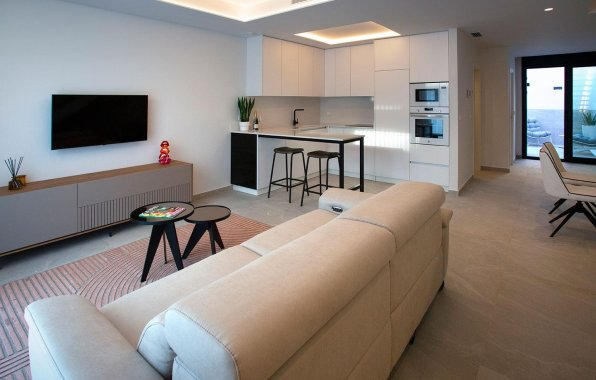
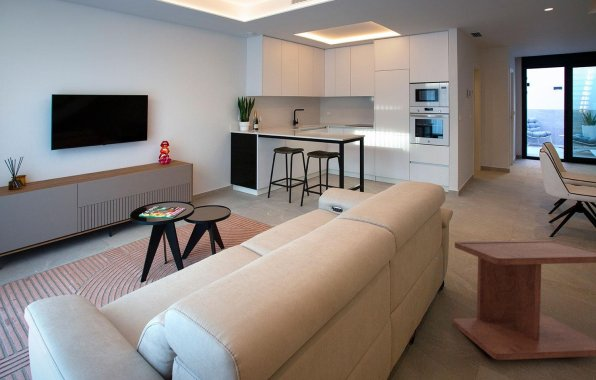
+ side table (525, 294)
